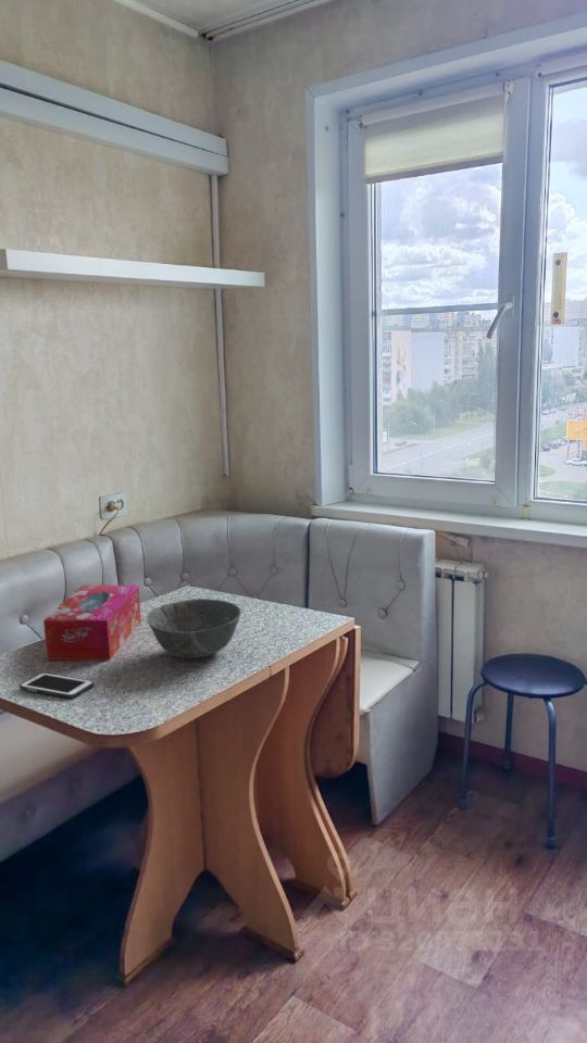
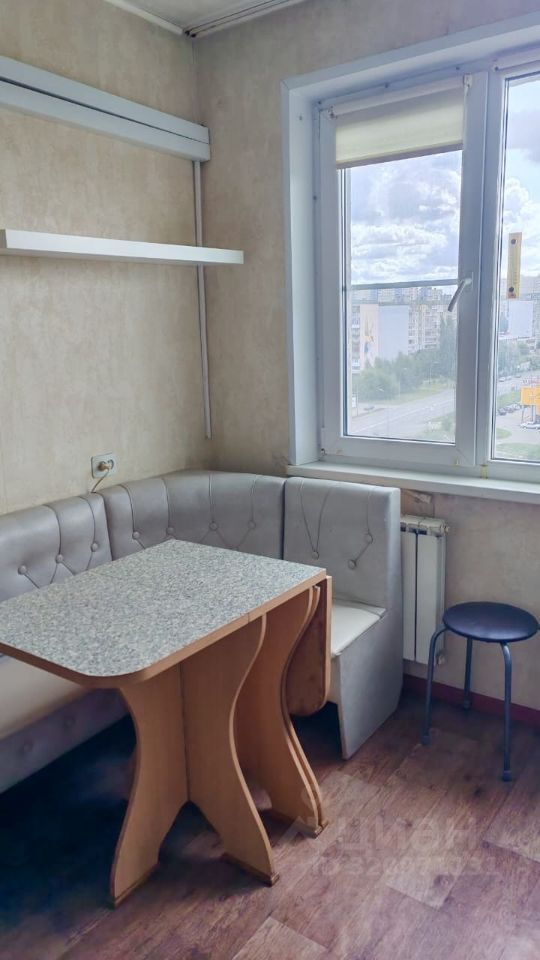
- tissue box (96, 619)
- cell phone (57, 684)
- bowl (195, 632)
